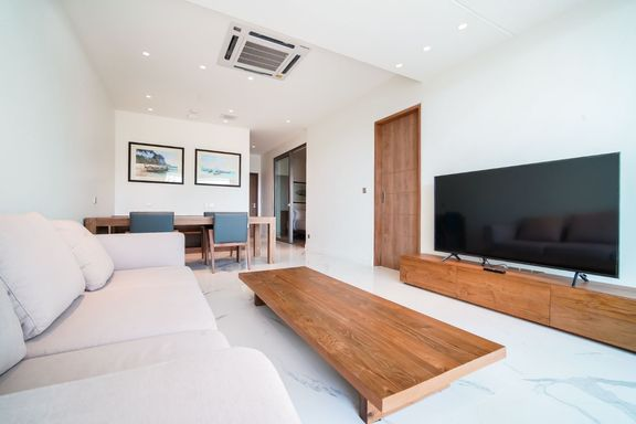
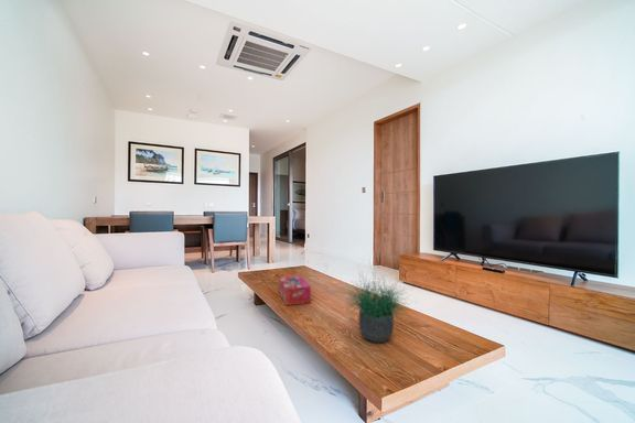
+ potted plant (376, 299)
+ tissue box (293, 289)
